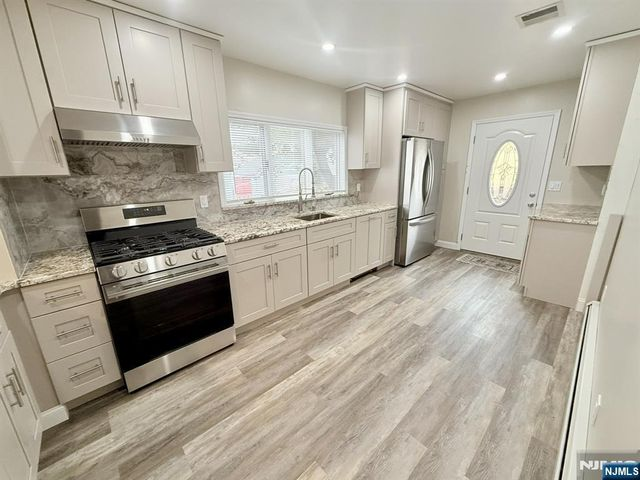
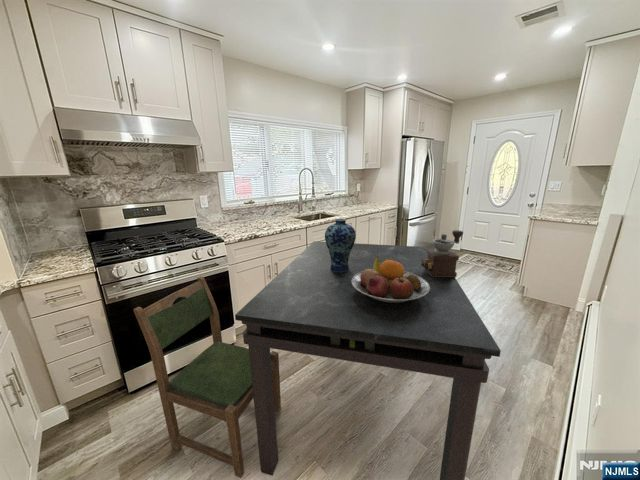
+ vase (340, 244)
+ fruit bowl (389, 278)
+ dining table (363, 338)
+ coffee grinder (442, 252)
+ dining chair (218, 365)
